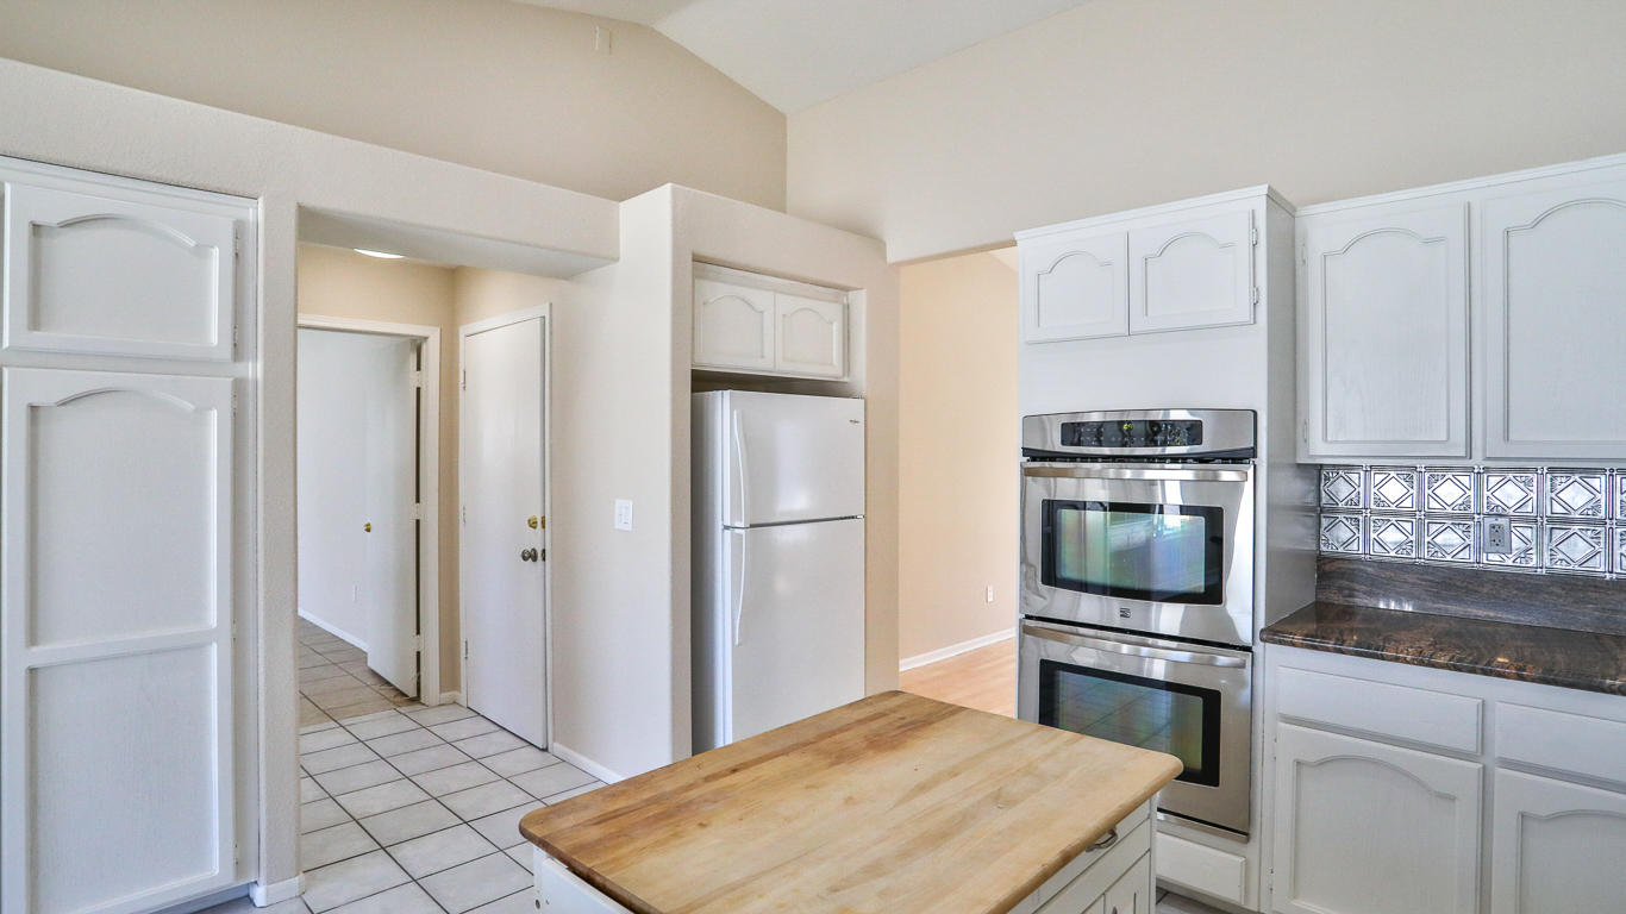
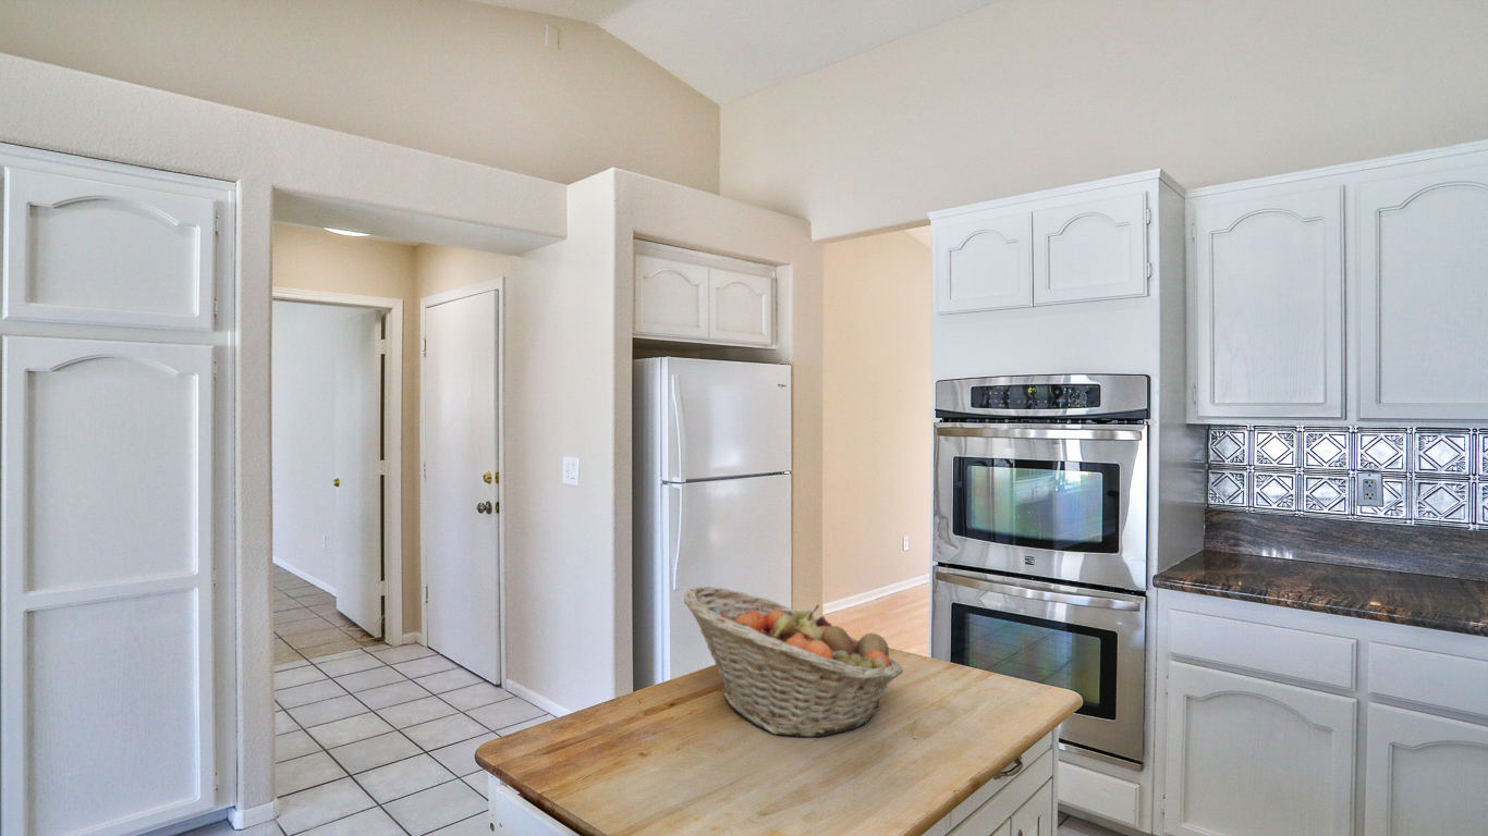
+ fruit basket (788, 648)
